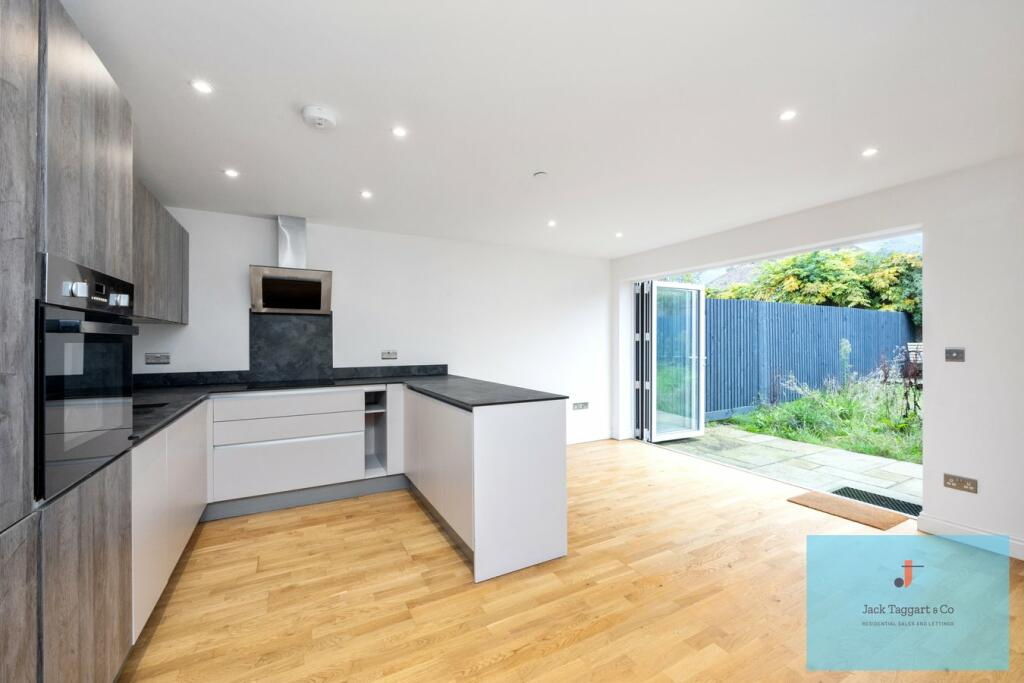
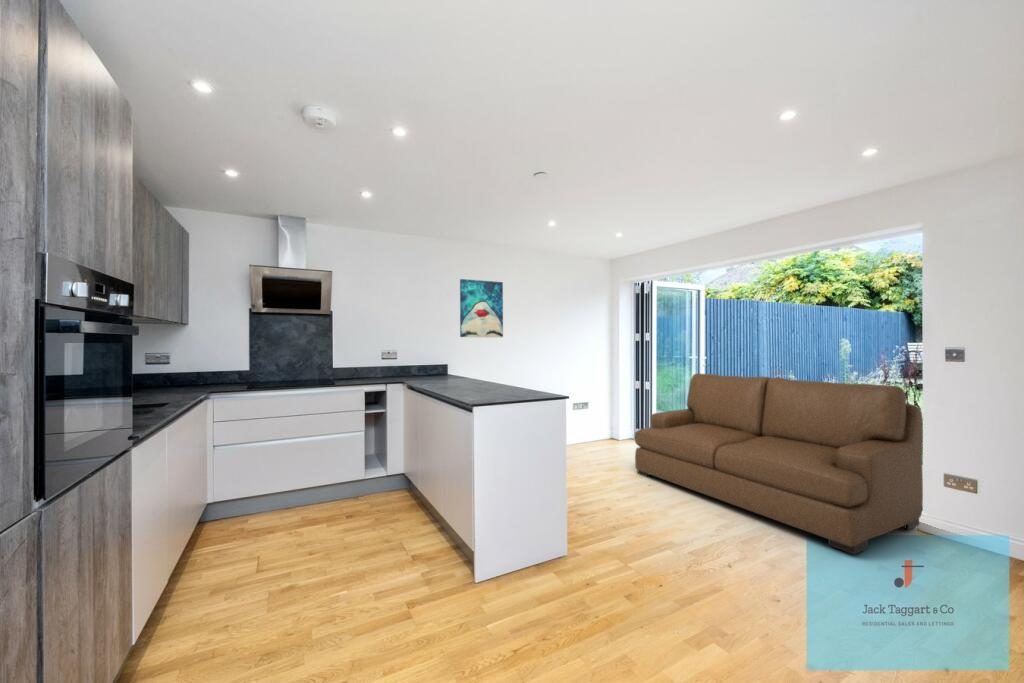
+ wall art (481, 309)
+ sofa (752, 437)
